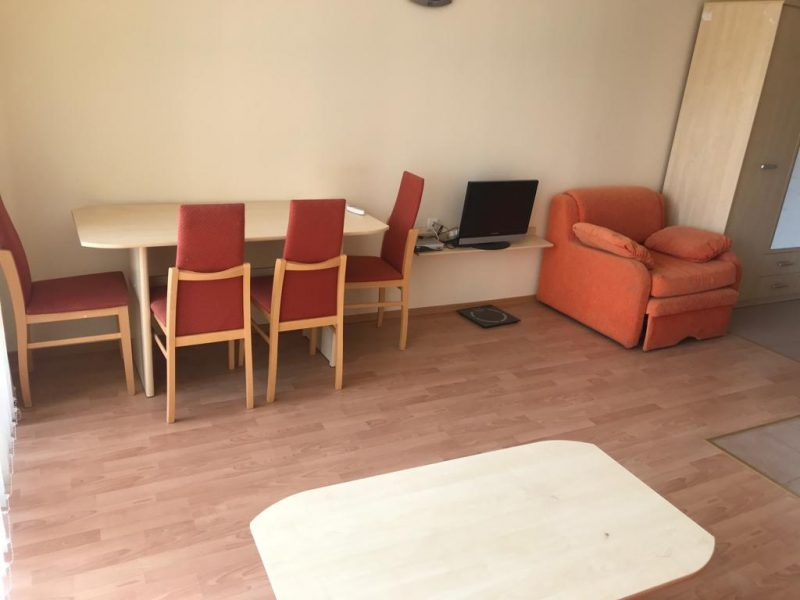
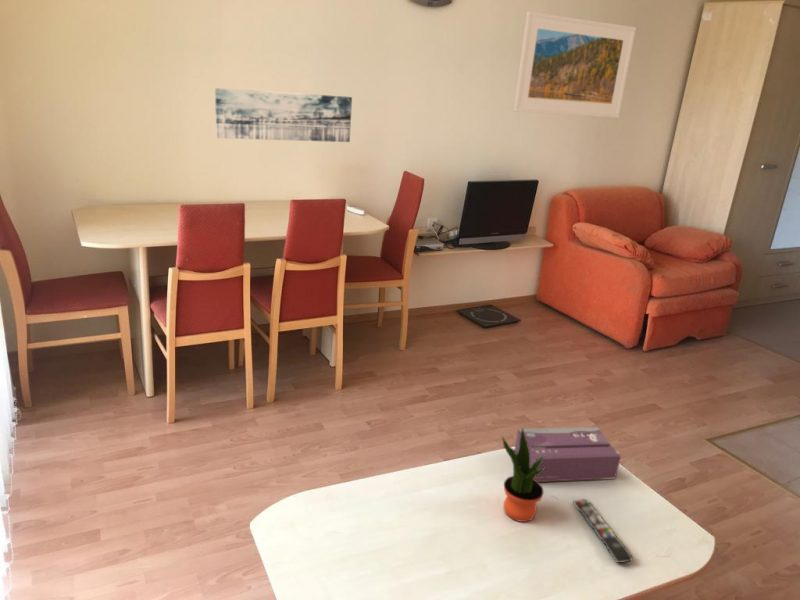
+ wall art (286, 116)
+ remote control (601, 528)
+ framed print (576, 68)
+ potted plant (520, 474)
+ tissue box (565, 452)
